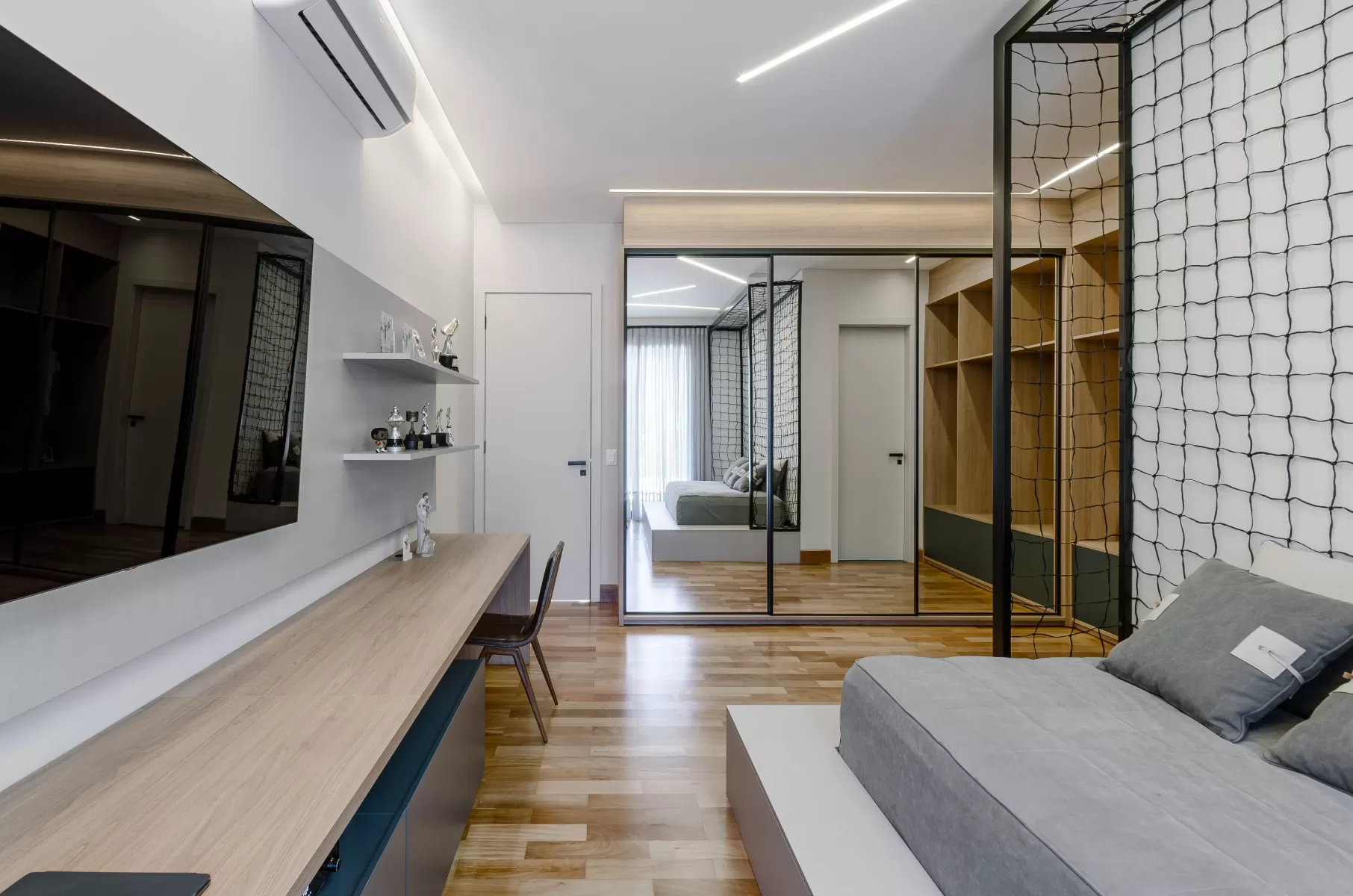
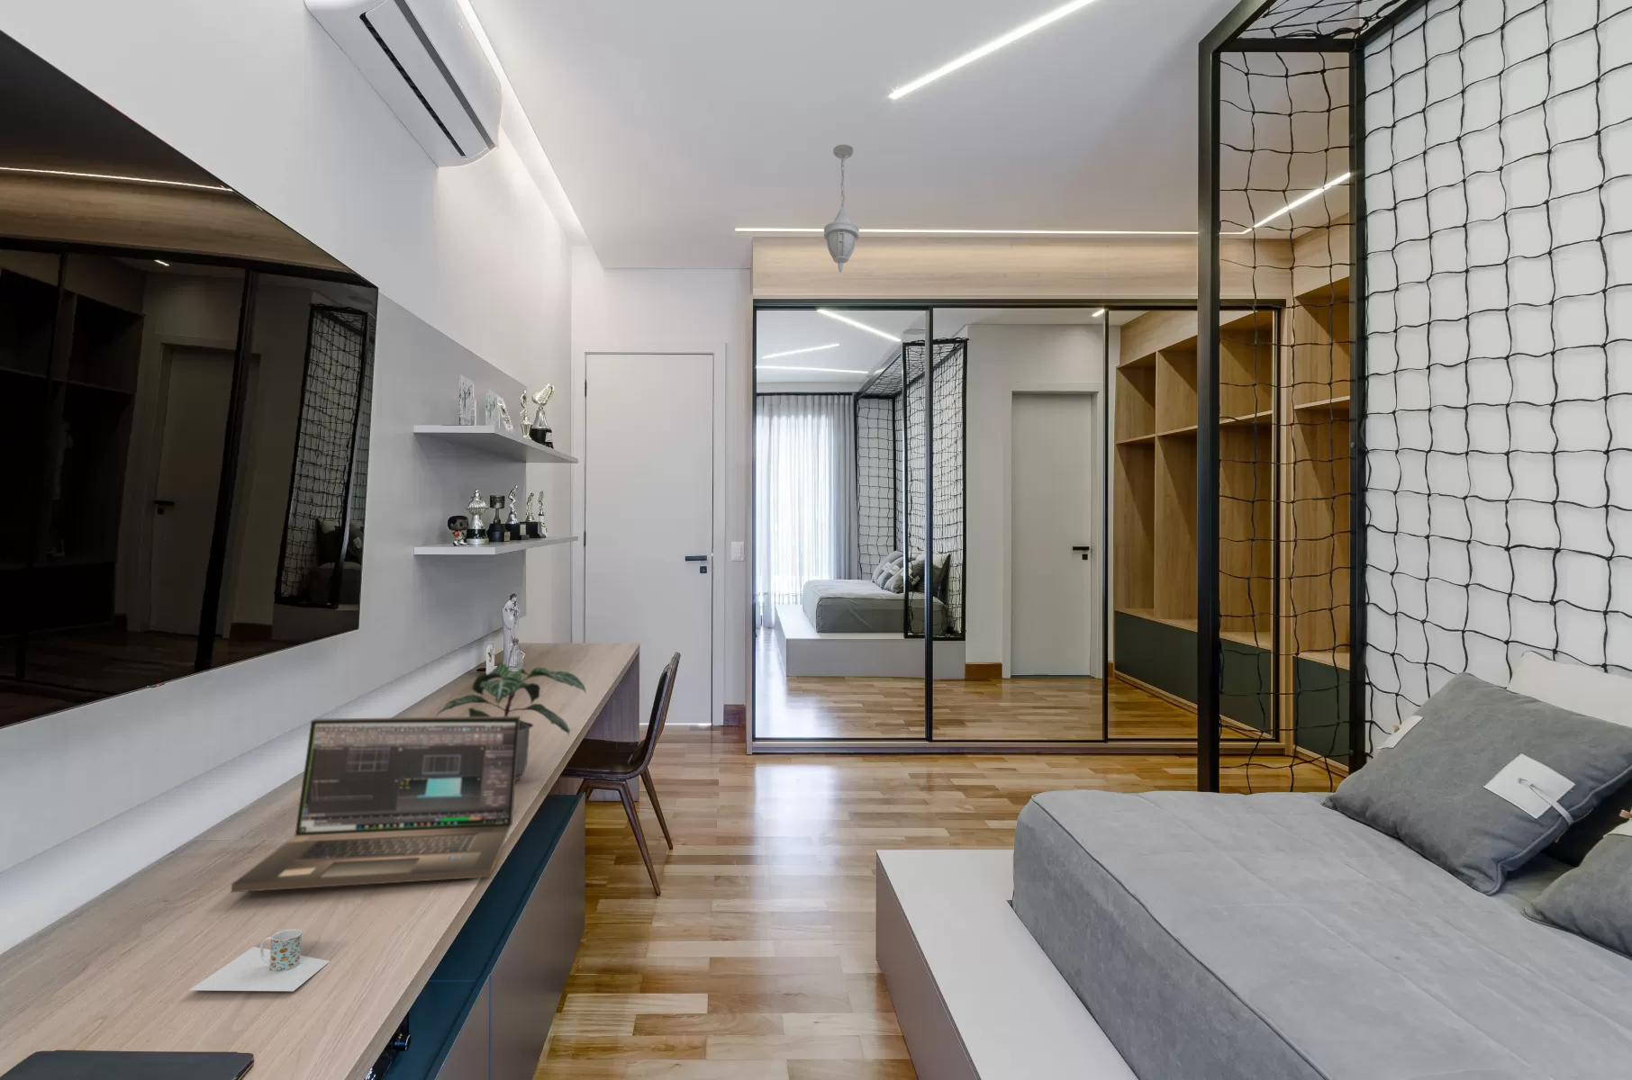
+ laptop (396, 791)
+ pendant light (841, 211)
+ mug (275, 950)
+ potted plant (507, 716)
